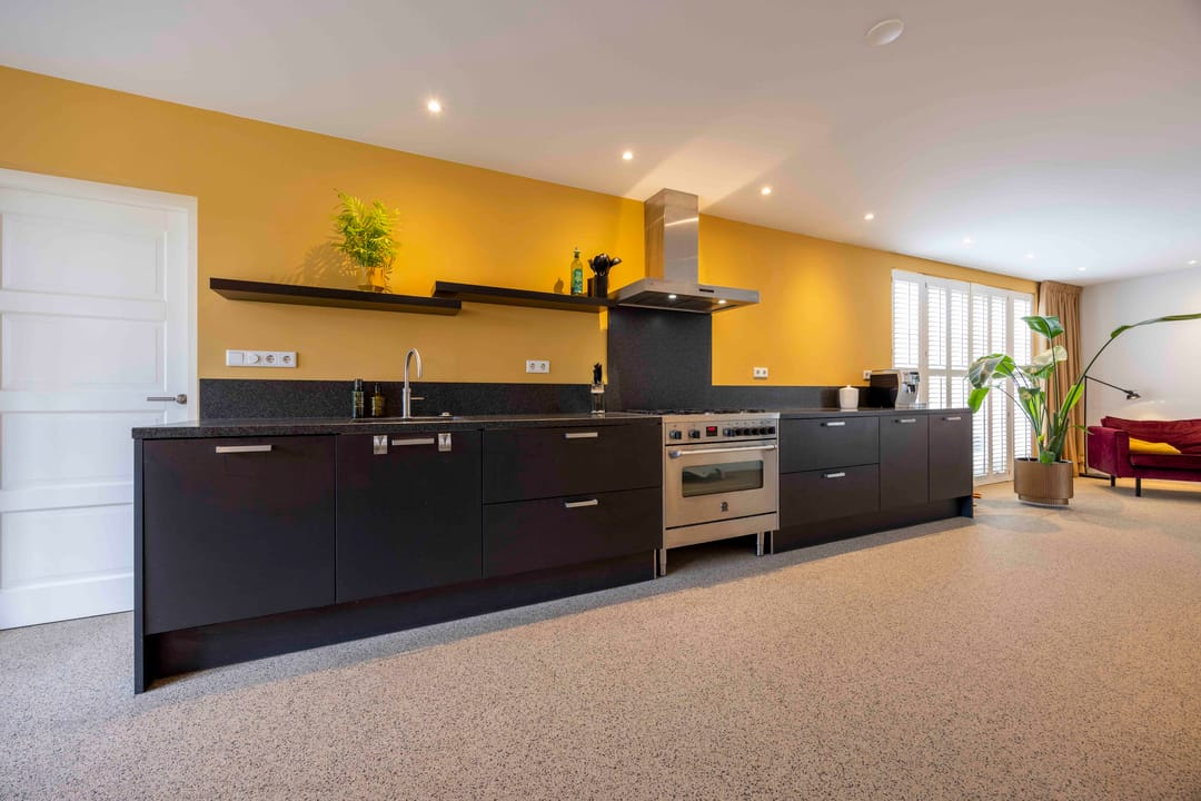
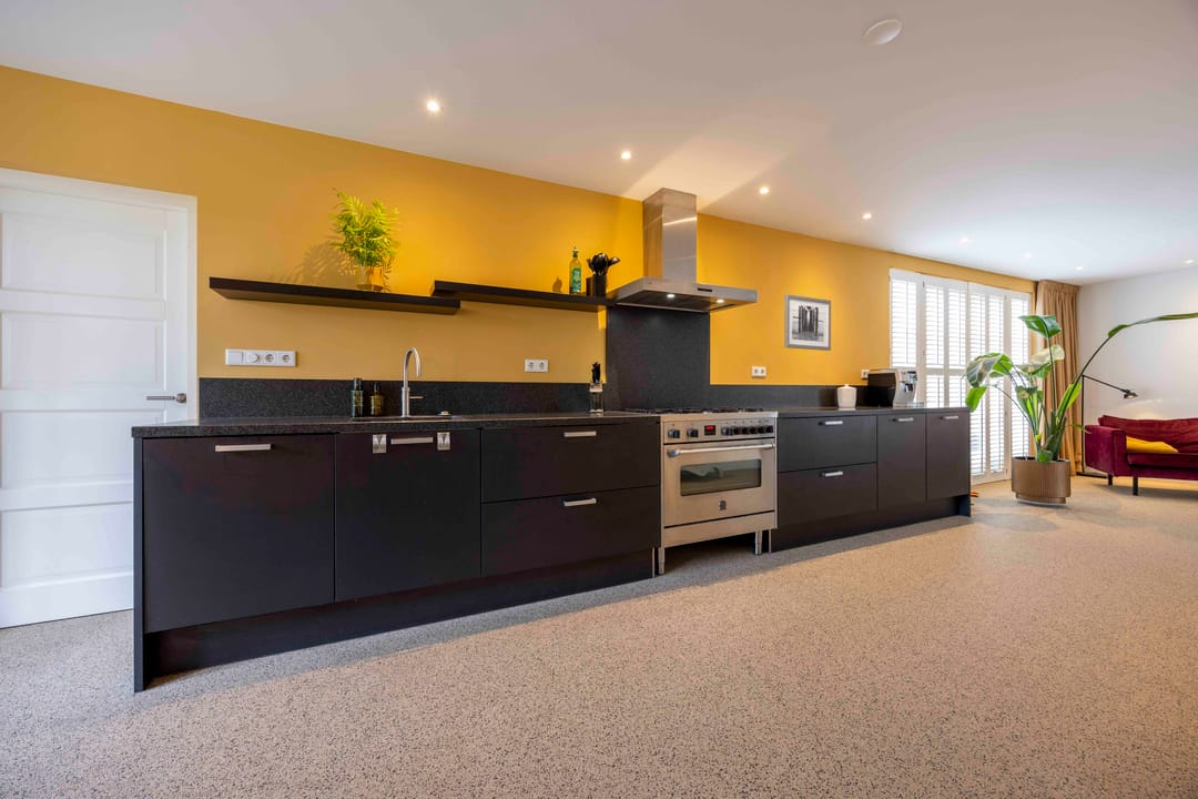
+ wall art (808, 323)
